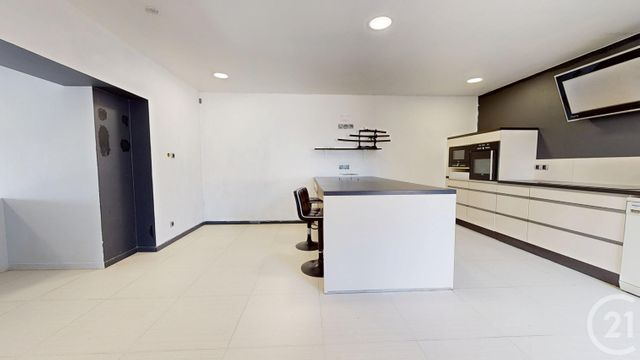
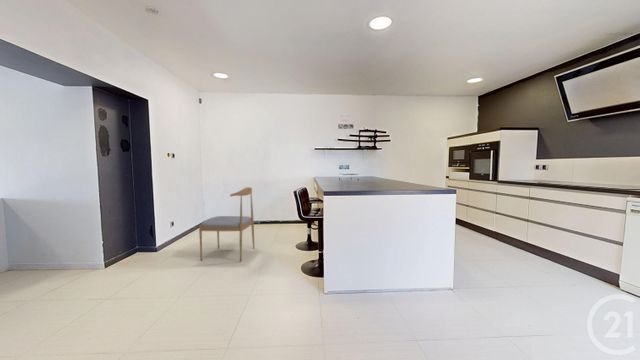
+ dining chair (227, 221)
